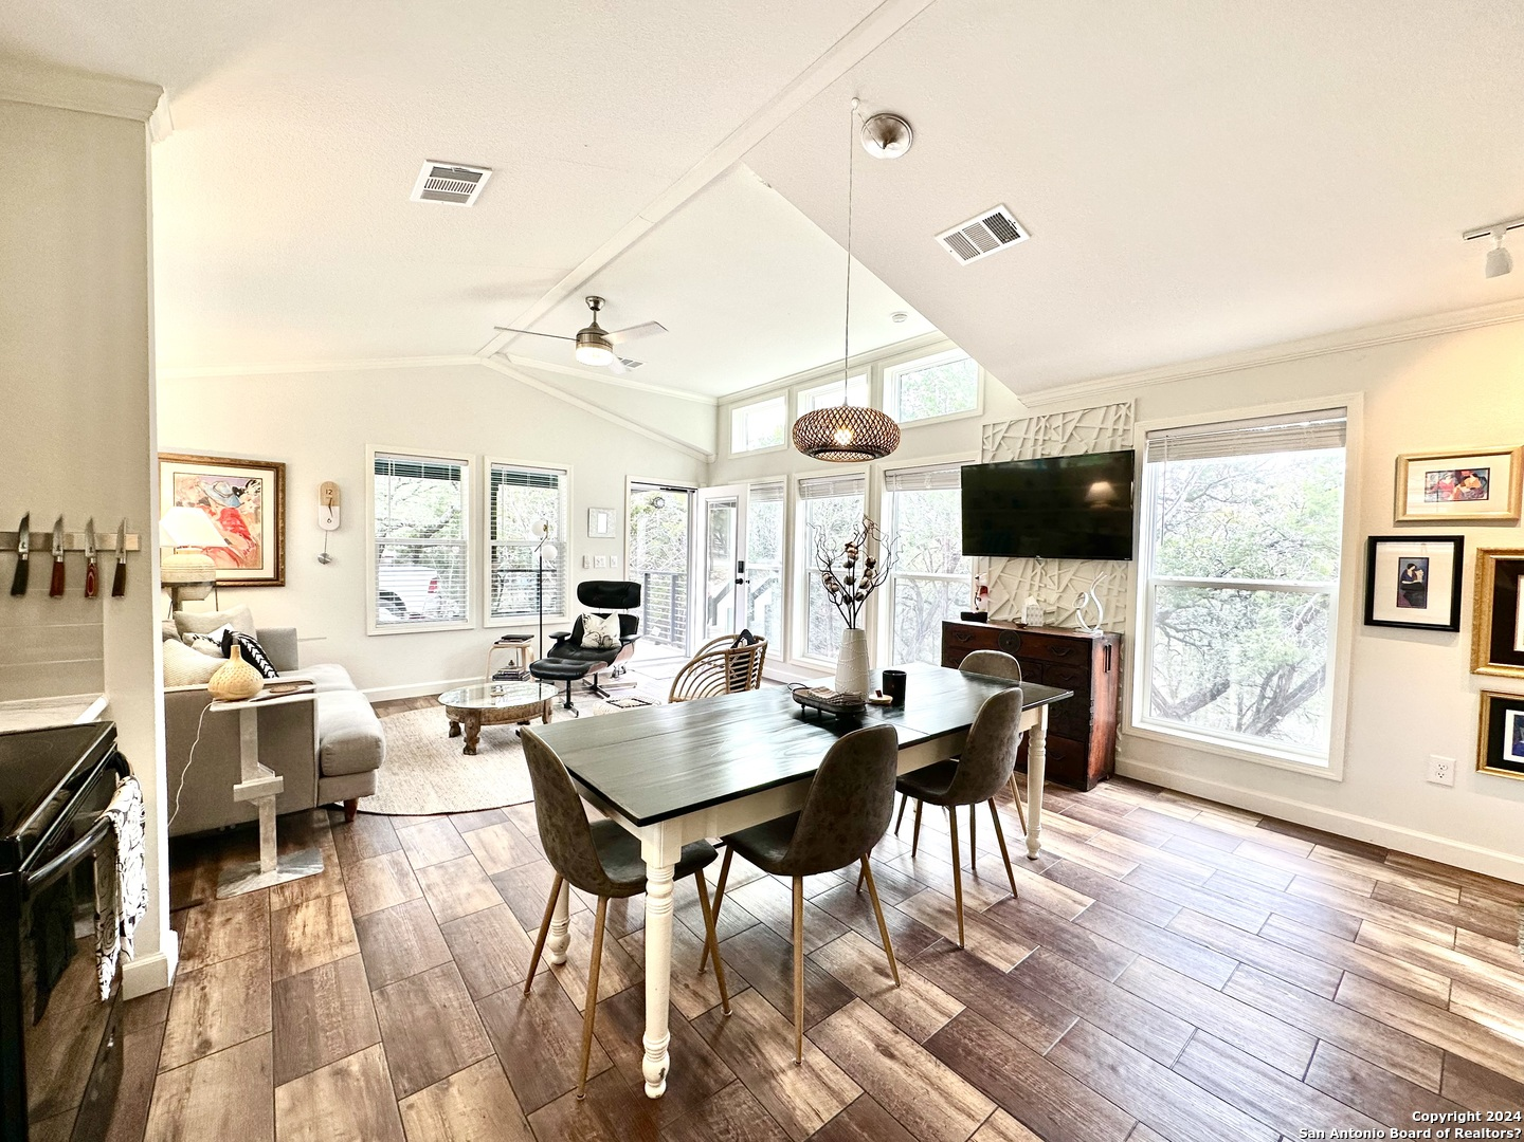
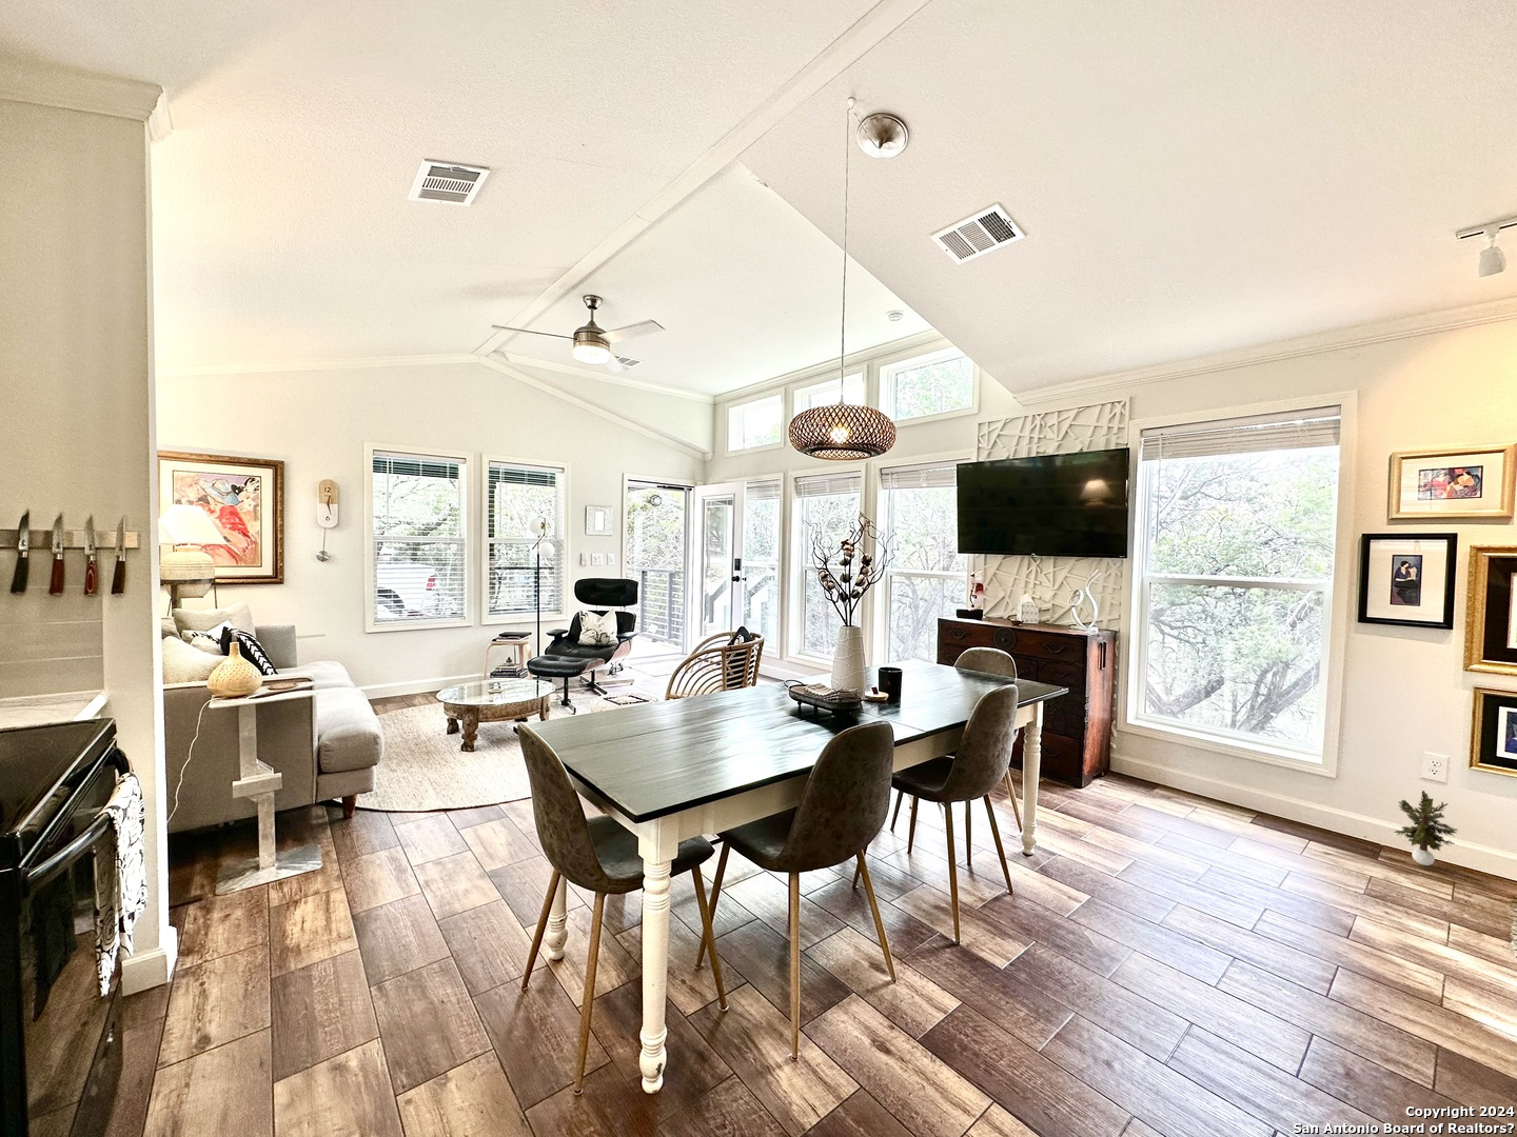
+ potted plant (1424, 829)
